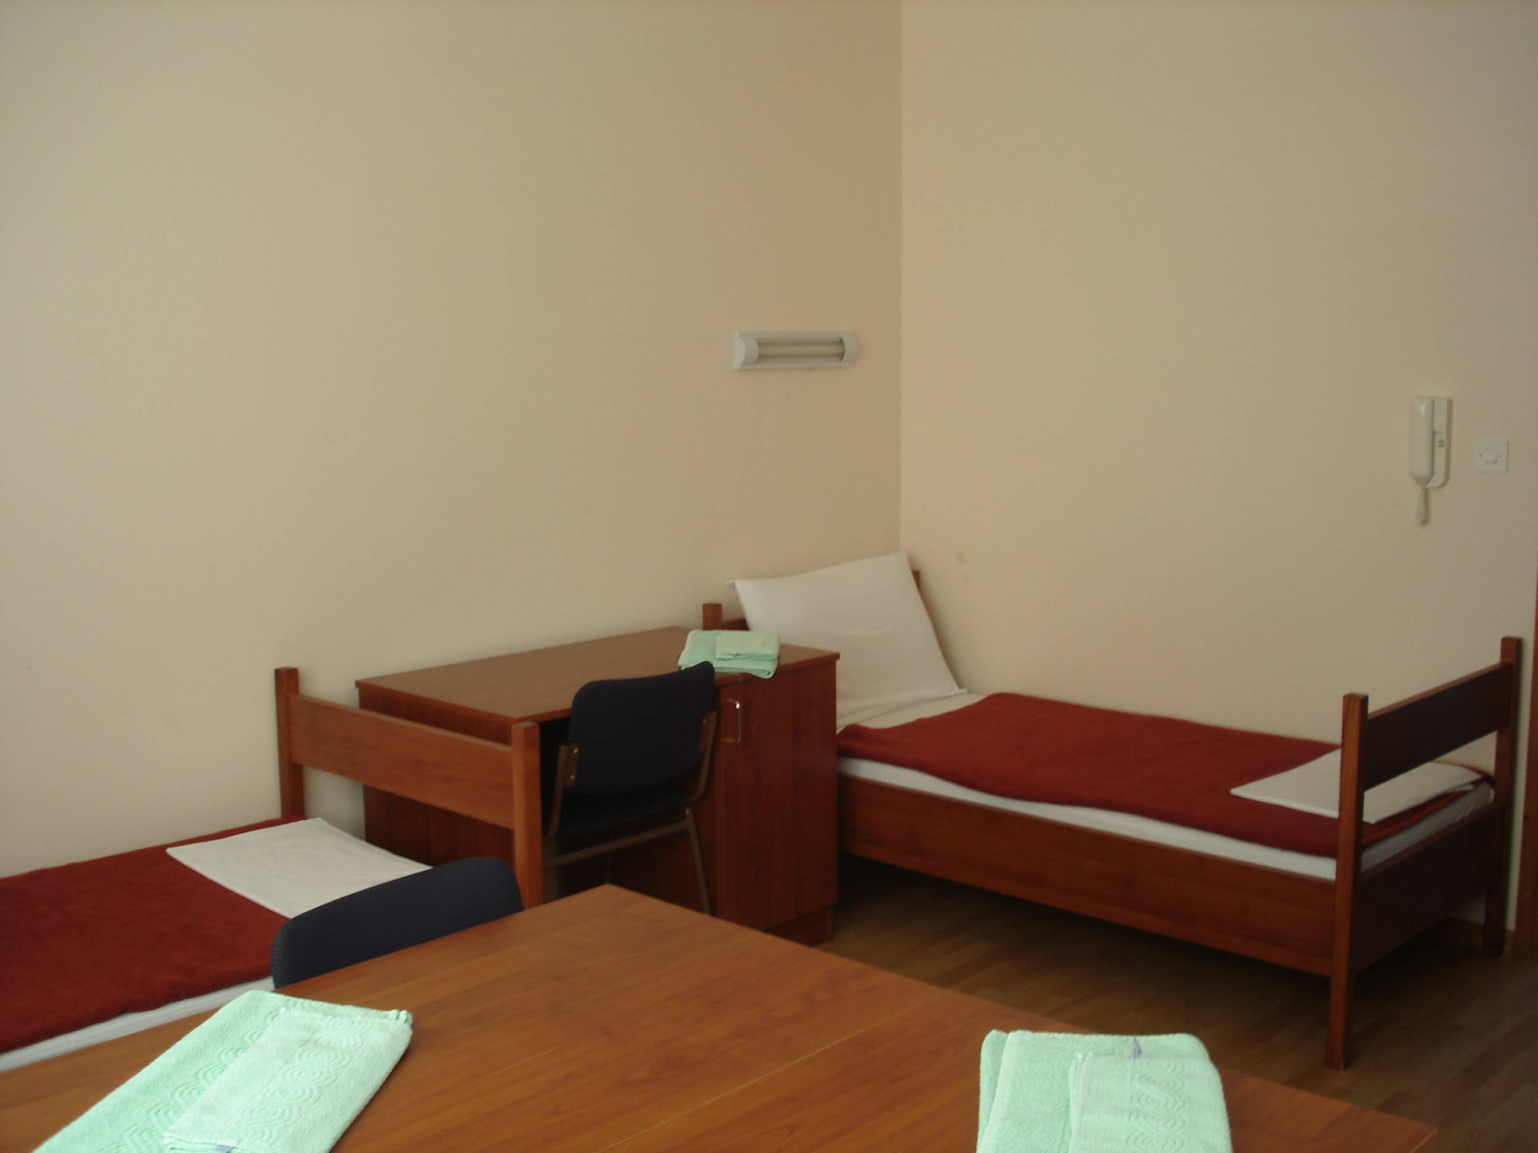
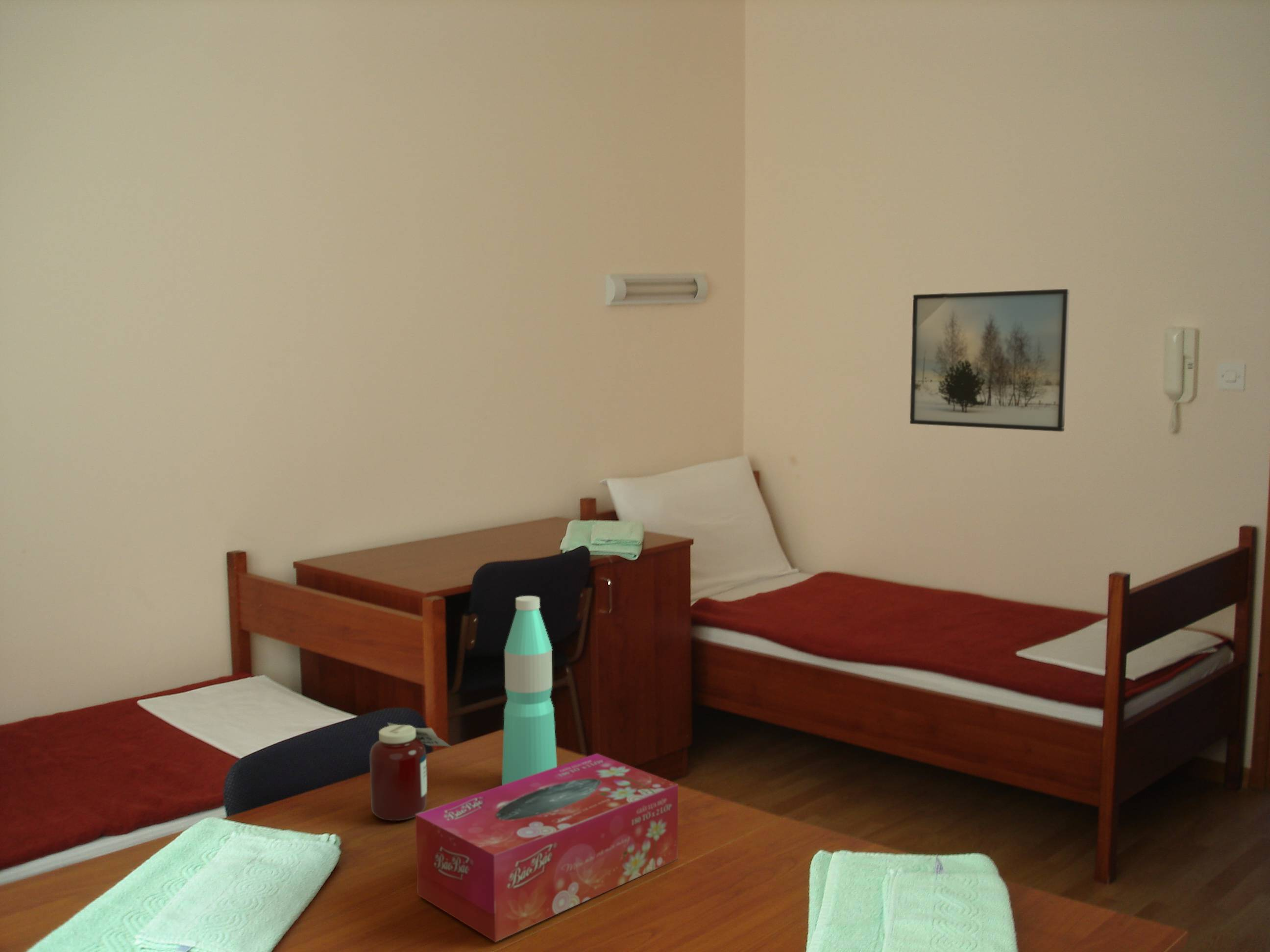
+ jar (406, 767)
+ water bottle (529, 691)
+ tissue box (551, 837)
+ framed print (985, 360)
